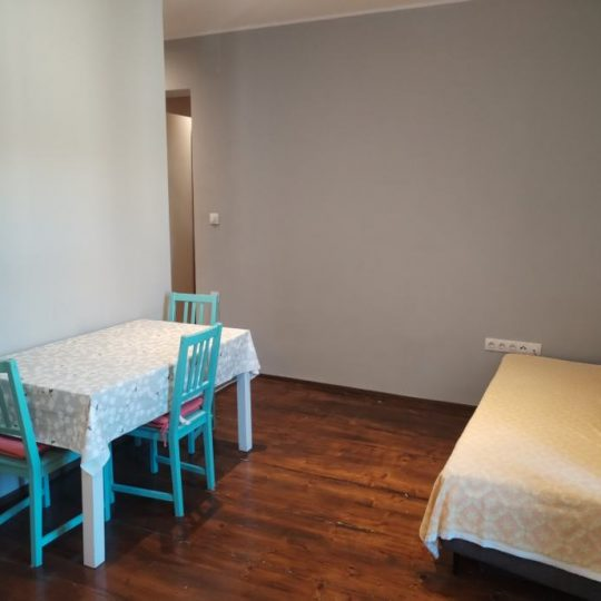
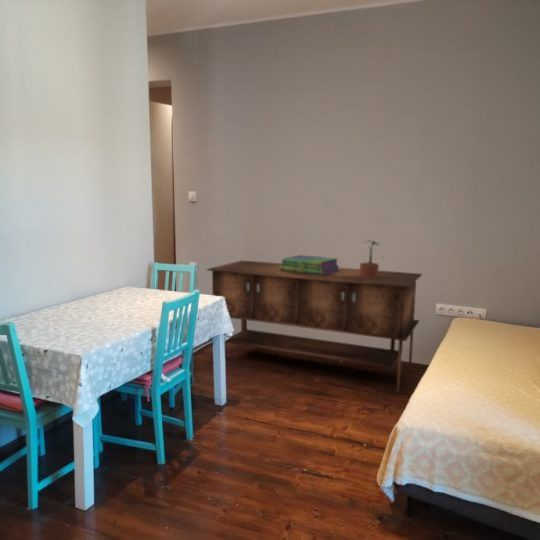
+ sideboard (311, 318)
+ potted plant (370, 258)
+ stack of books (309, 264)
